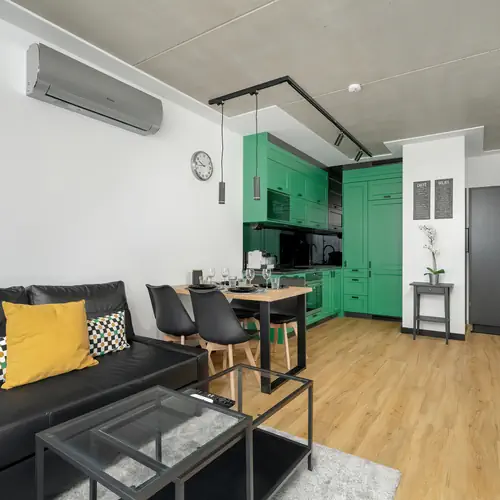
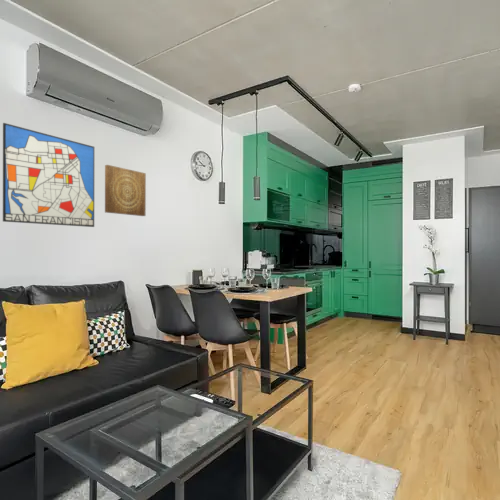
+ wall art (53, 180)
+ wall art (126, 191)
